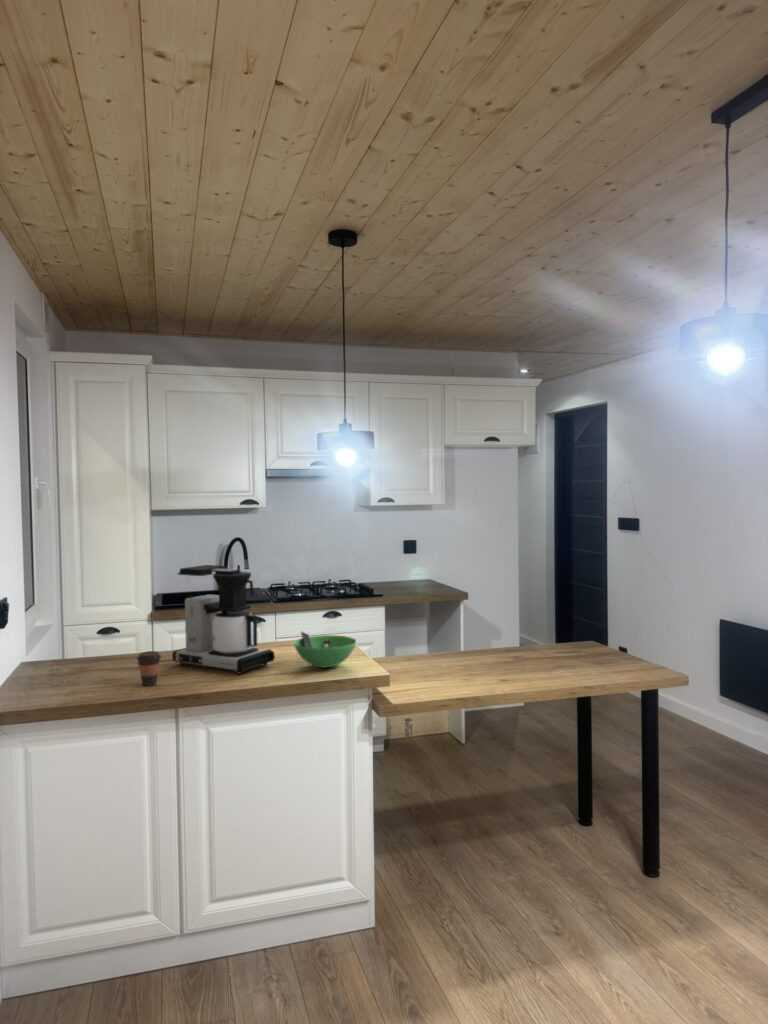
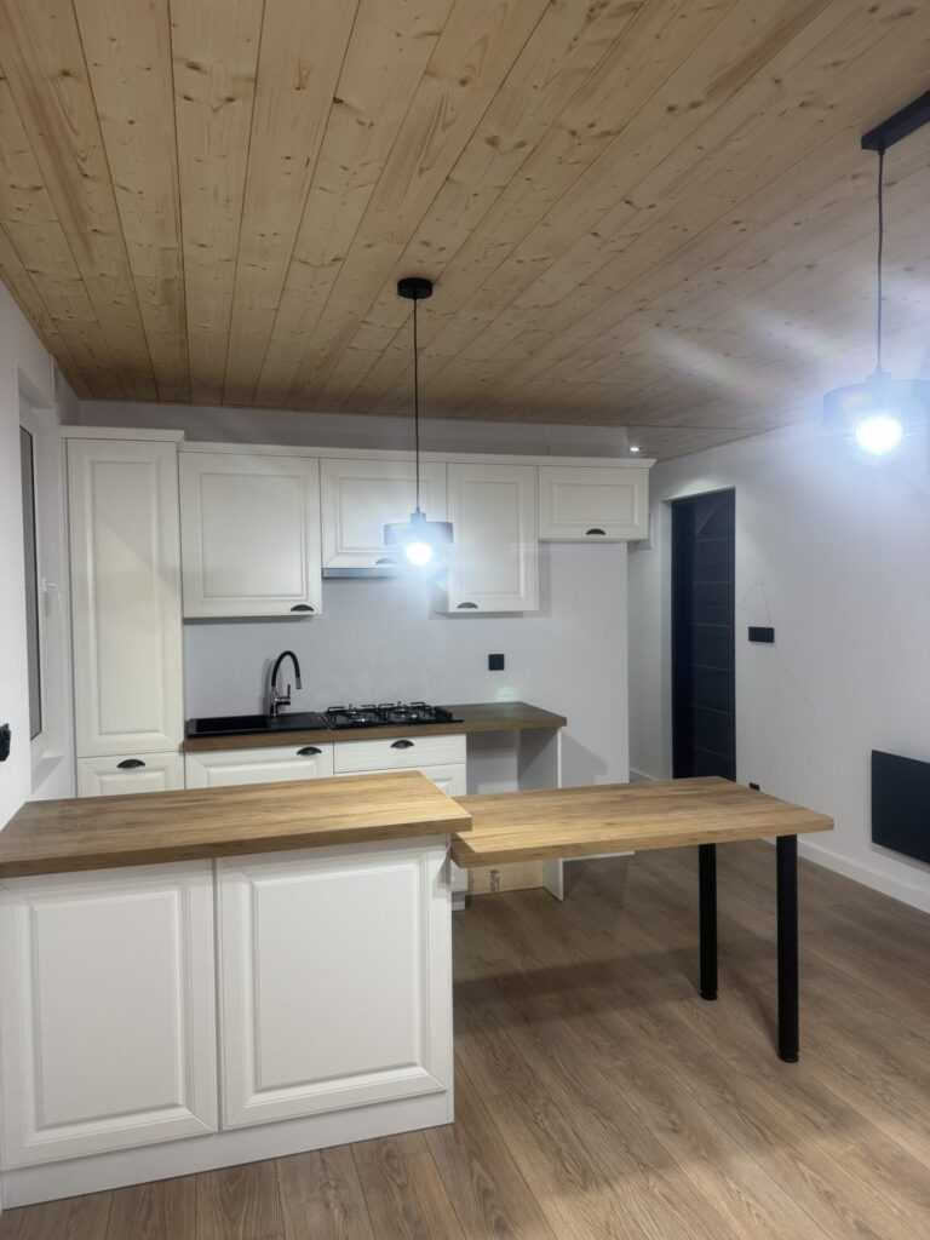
- coffee maker (222, 616)
- bowl (325, 649)
- coffee cup (149, 668)
